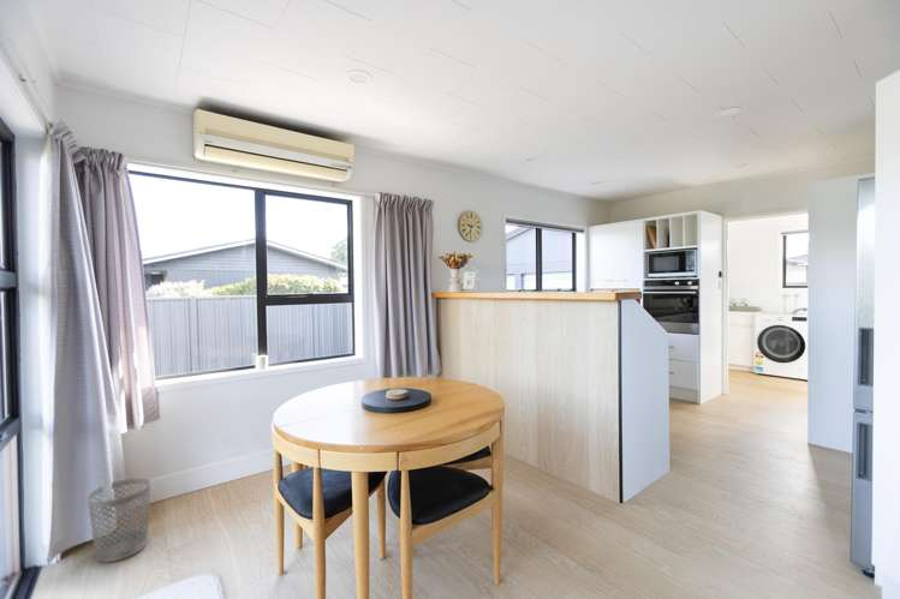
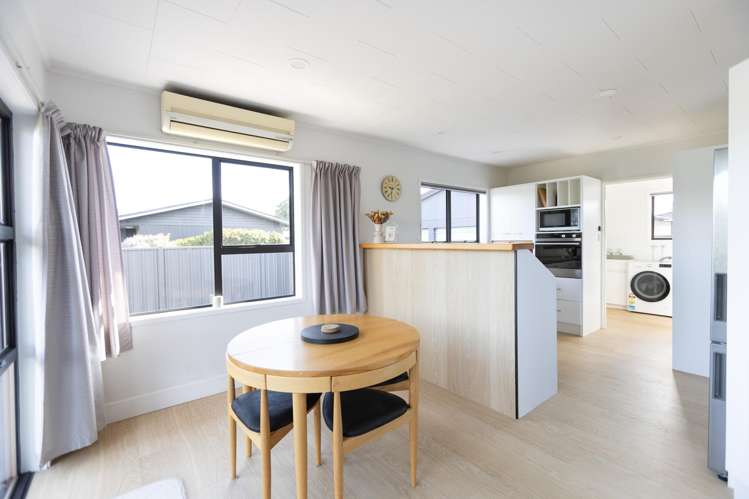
- wastebasket (121, 520)
